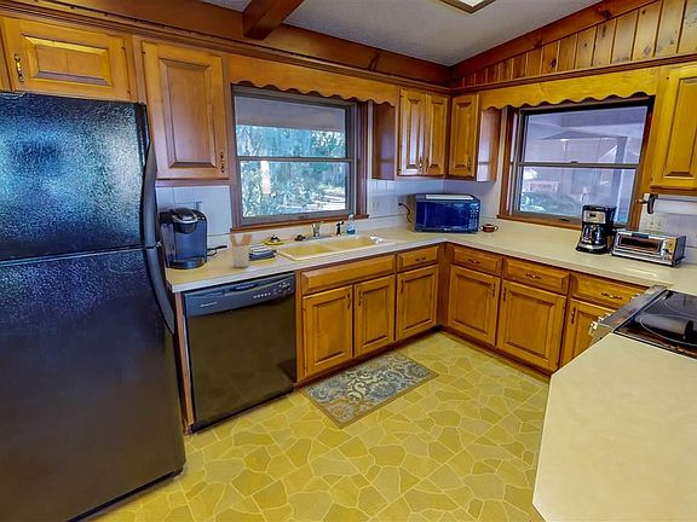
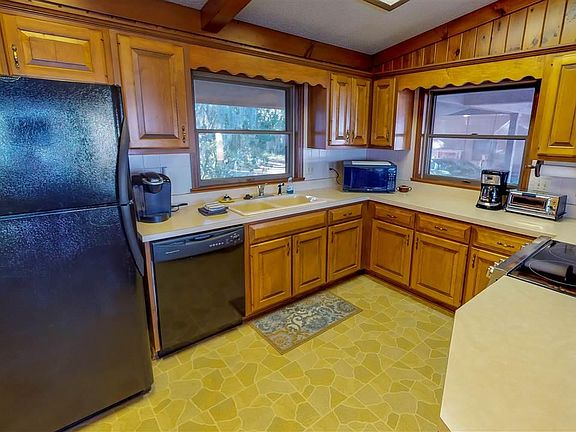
- utensil holder (242, 249)
